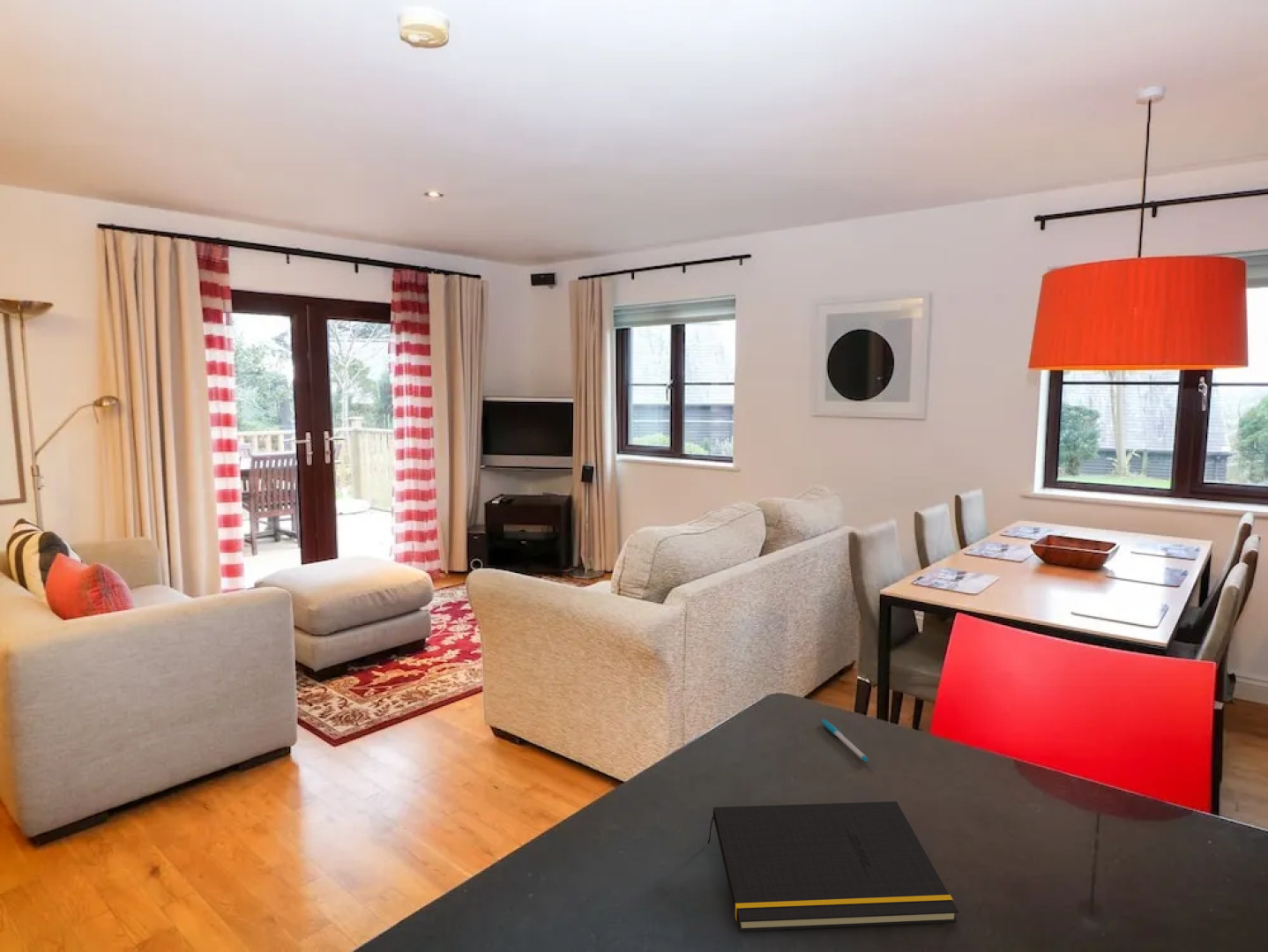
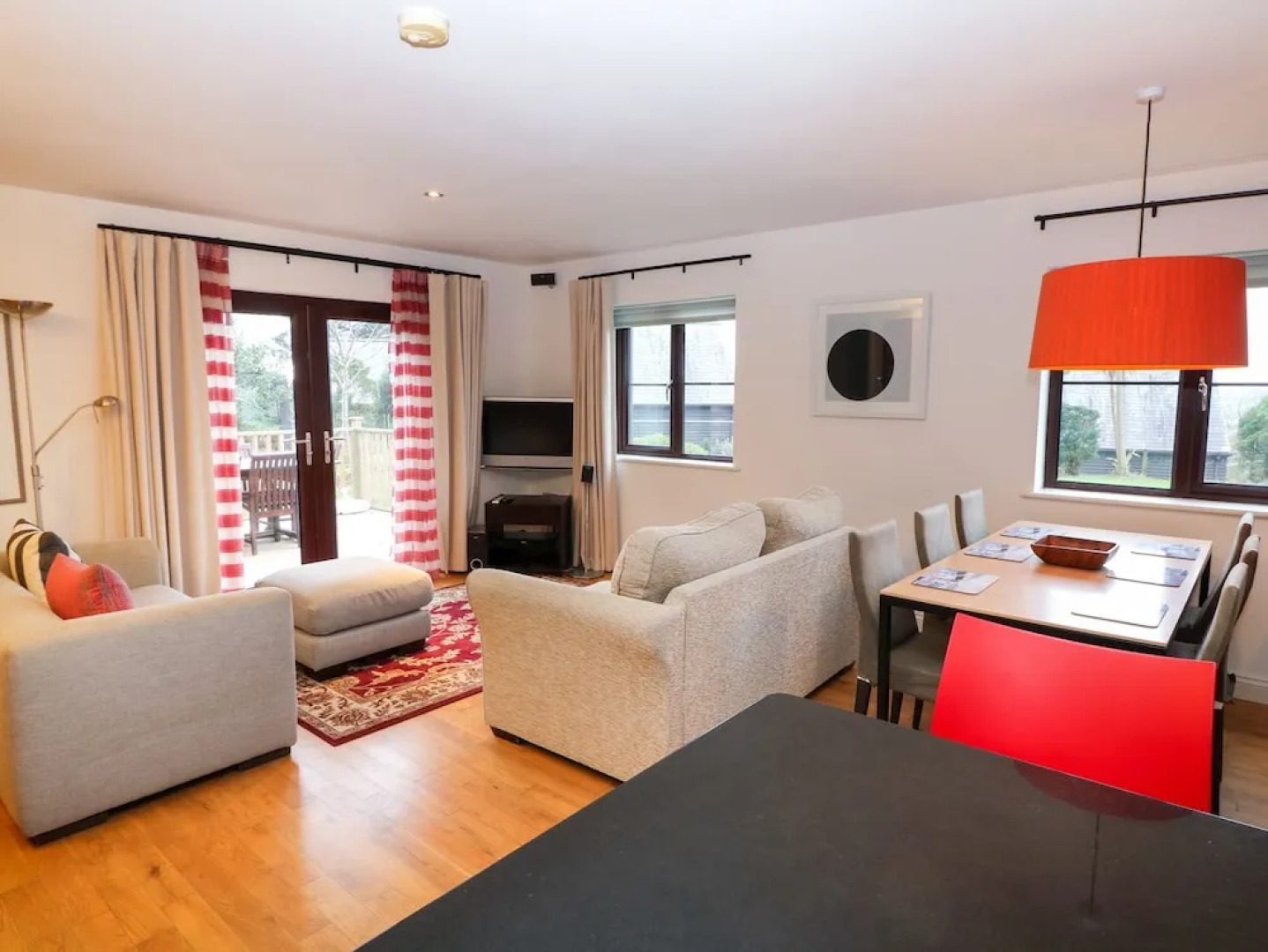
- notepad (825, 859)
- pen (844, 739)
